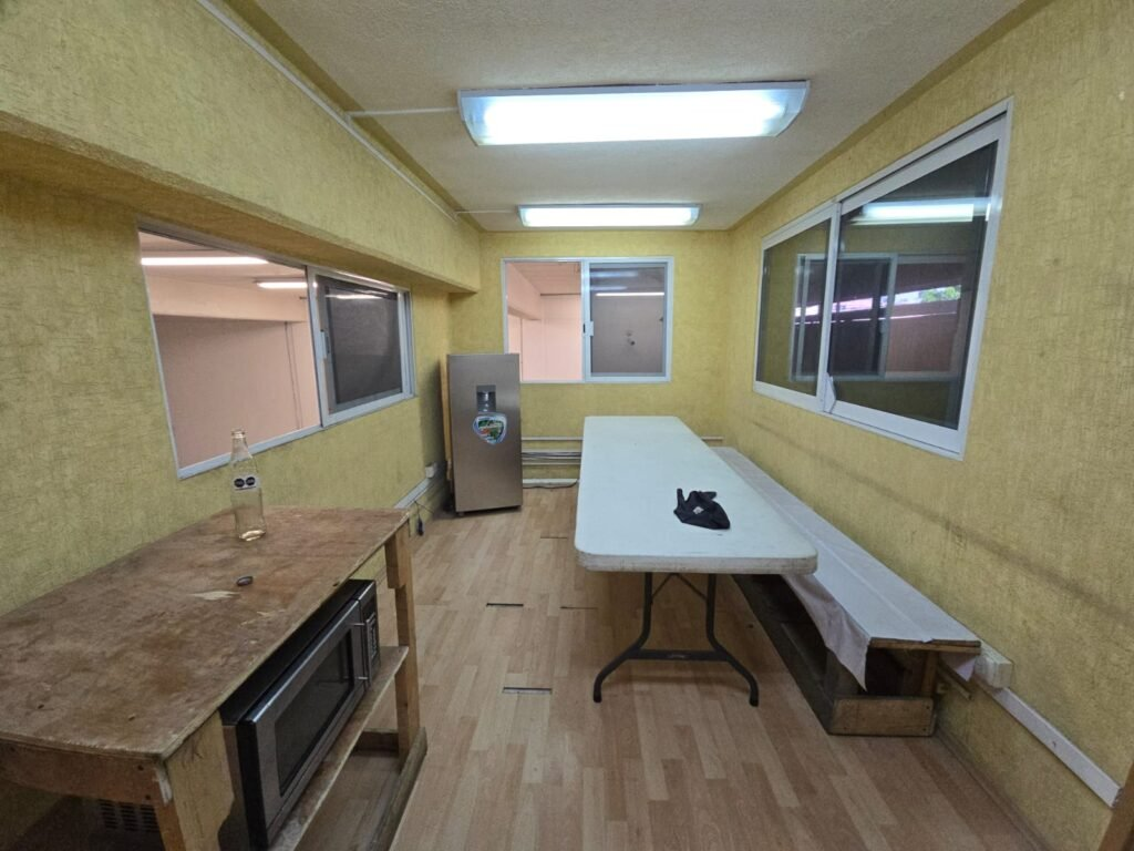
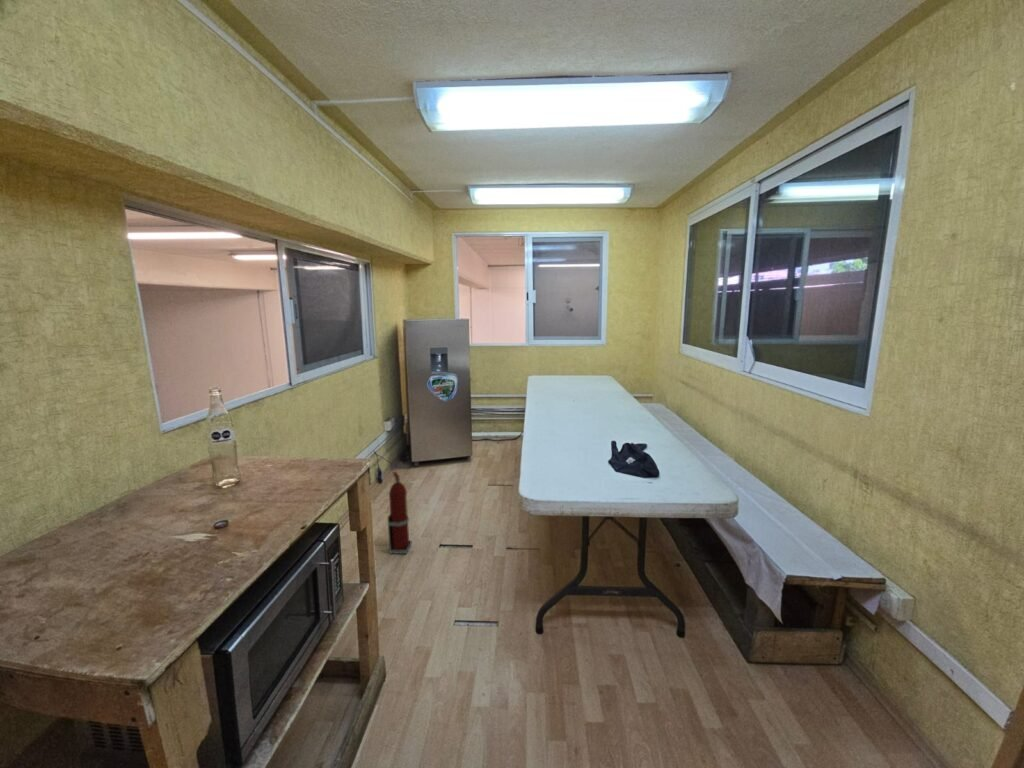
+ fire extinguisher (399, 512)
